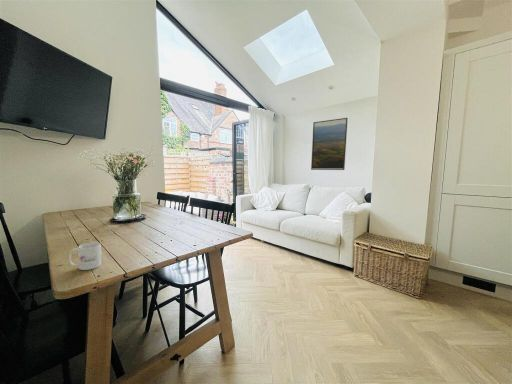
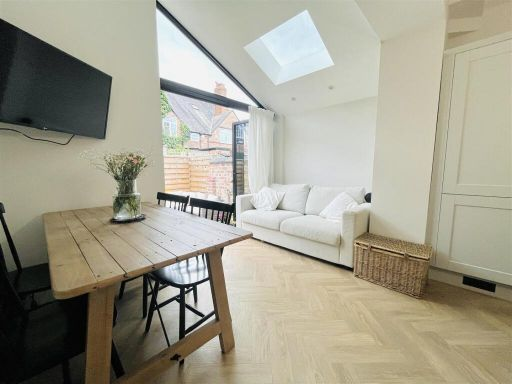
- mug (85, 256)
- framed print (328, 145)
